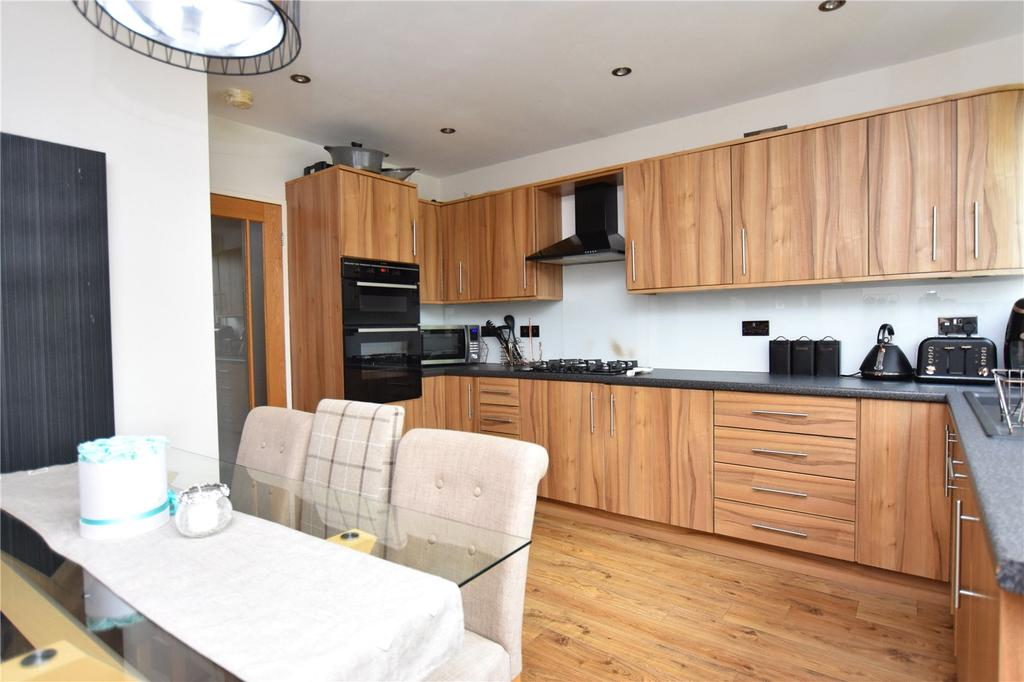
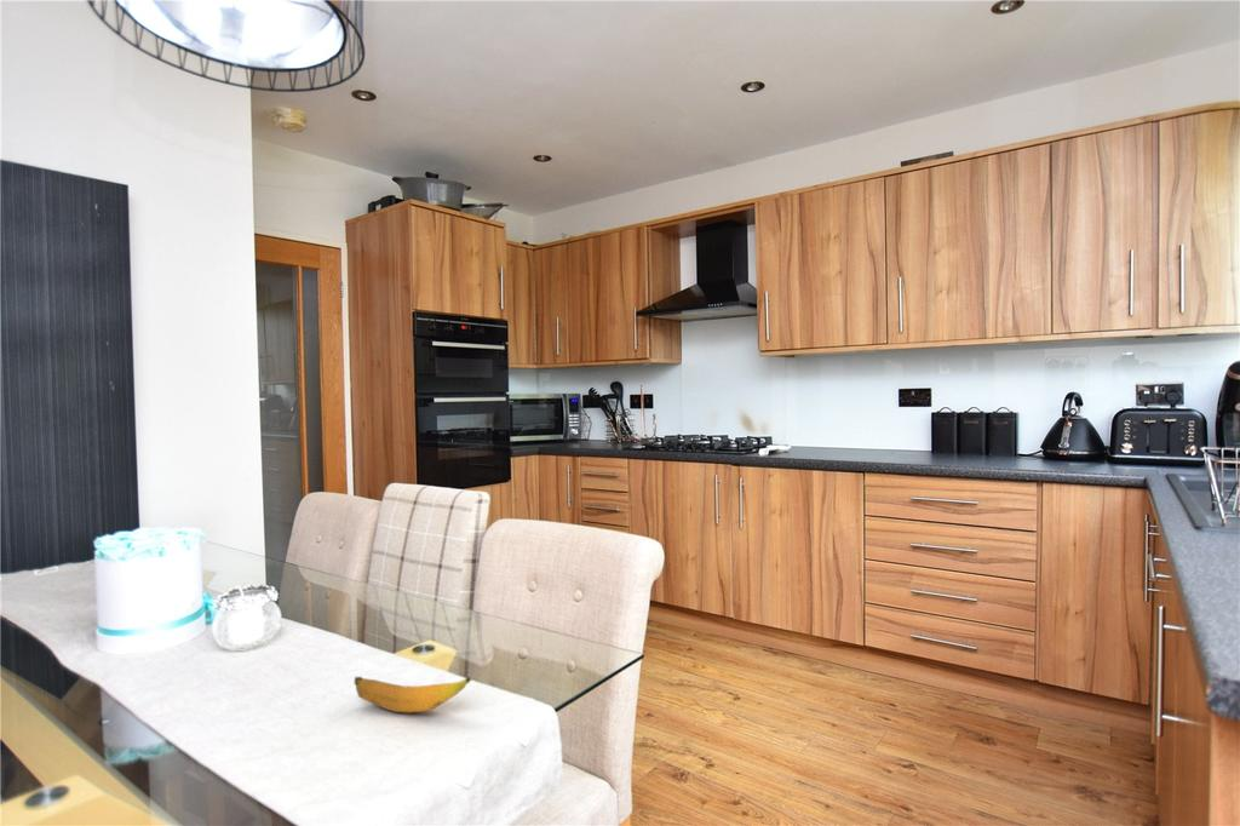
+ banana (411, 689)
